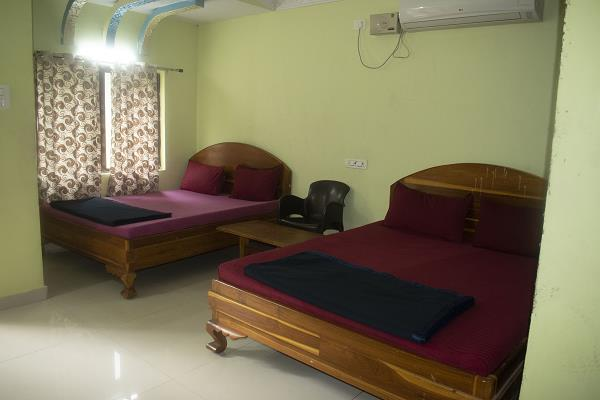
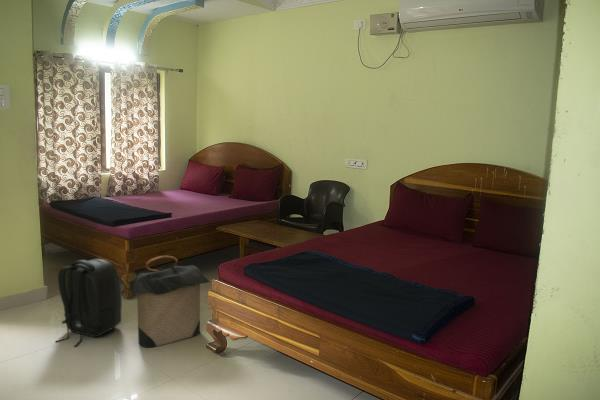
+ backpack (88, 296)
+ laundry hamper (170, 294)
